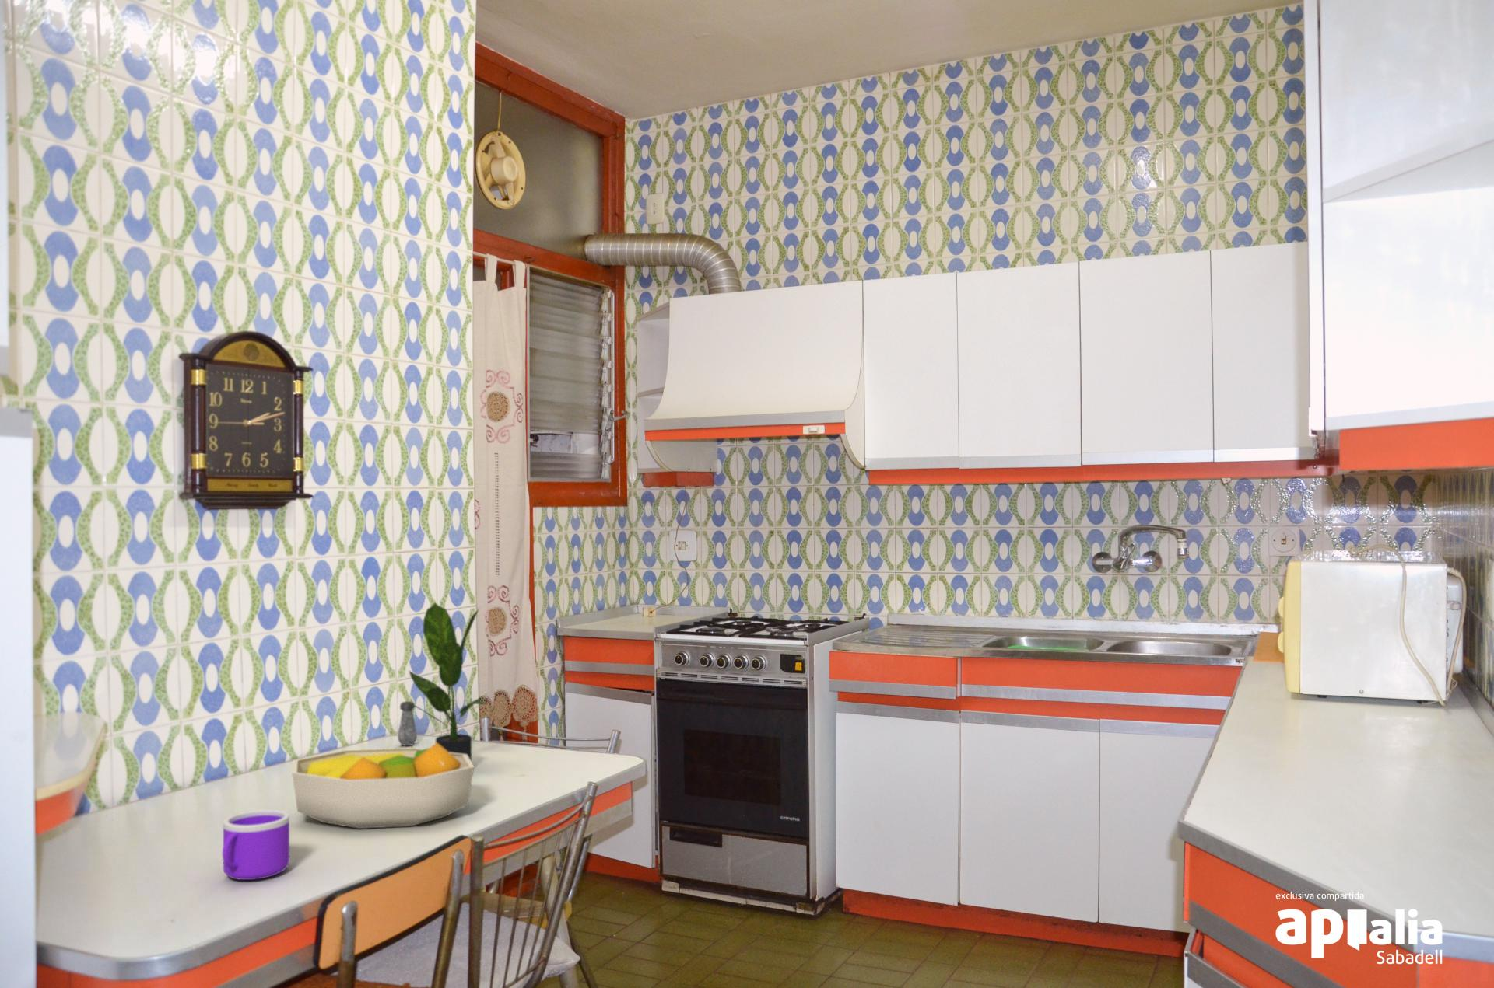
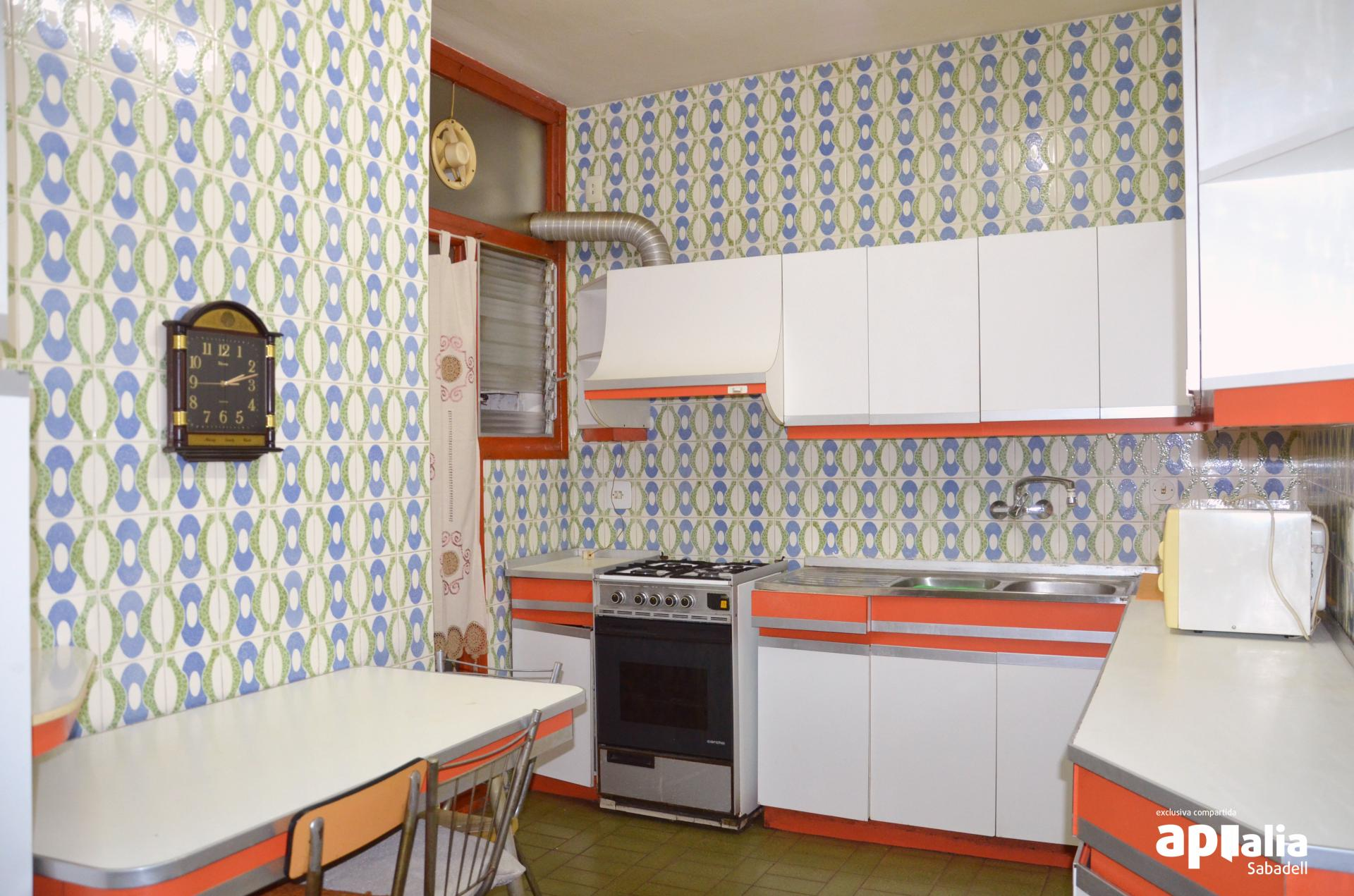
- salt shaker (407, 723)
- potted plant (441, 688)
- fruit bowl (382, 776)
- mug (250, 847)
